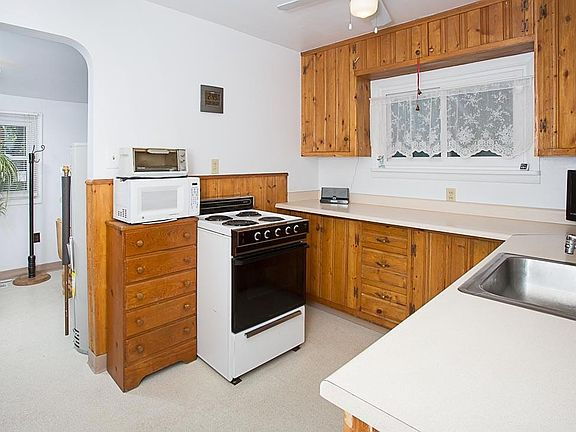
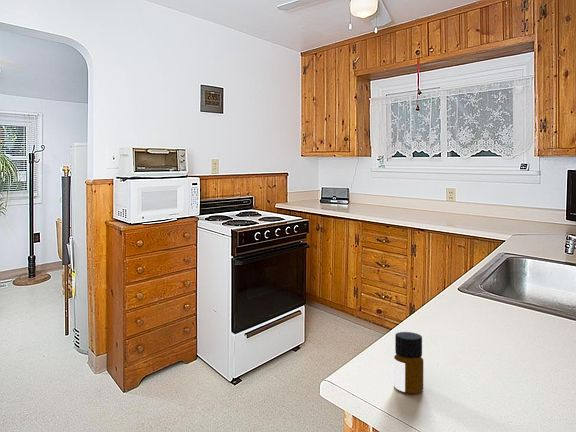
+ bottle (408, 361)
